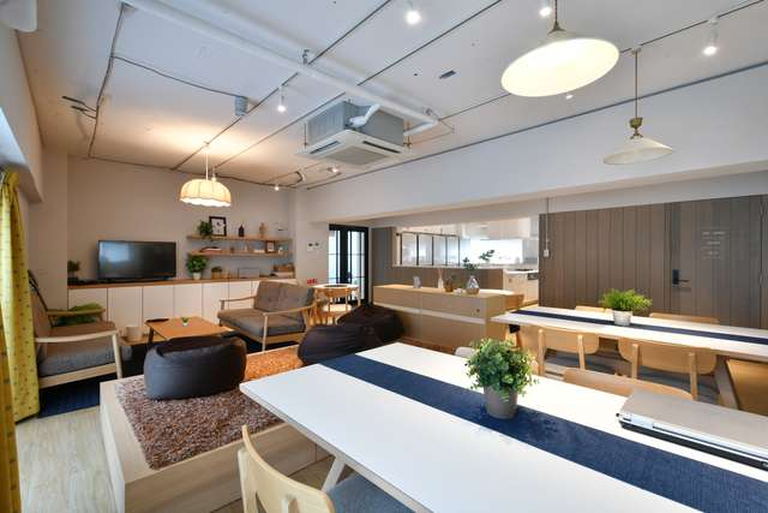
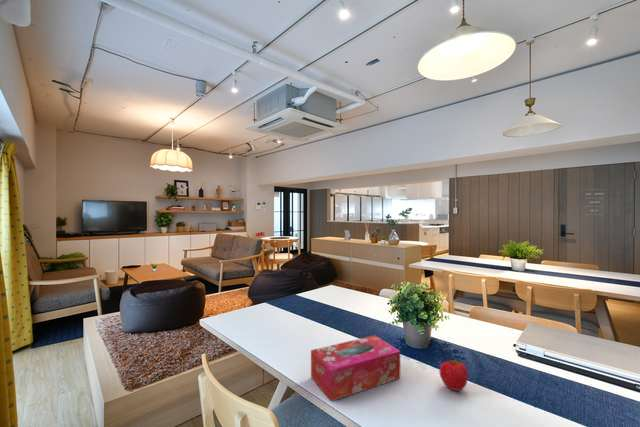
+ tissue box (355, 364)
+ fruit (453, 374)
